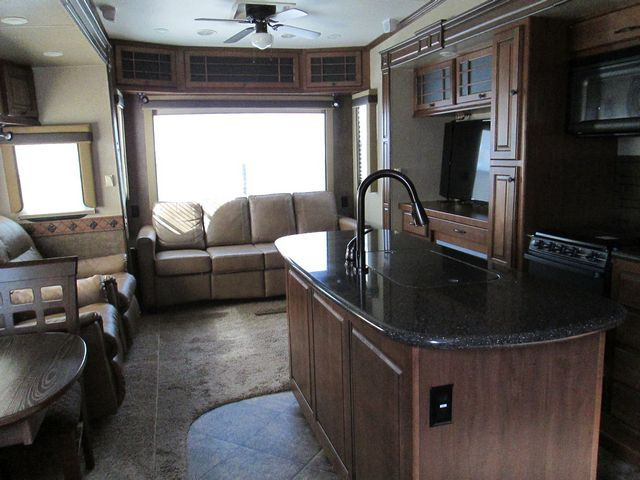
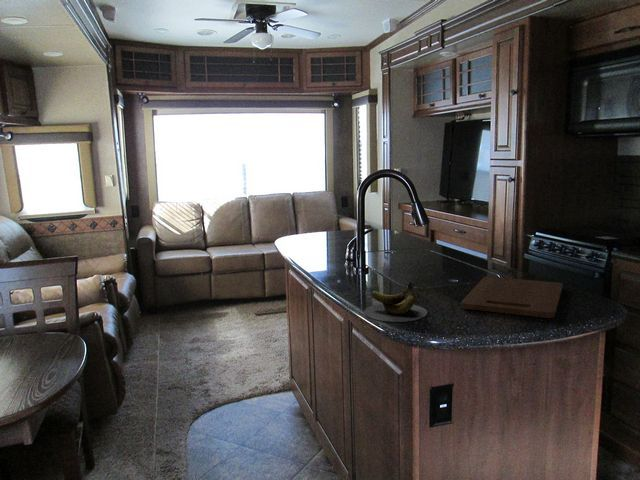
+ banana (395, 296)
+ cutting board (514, 294)
